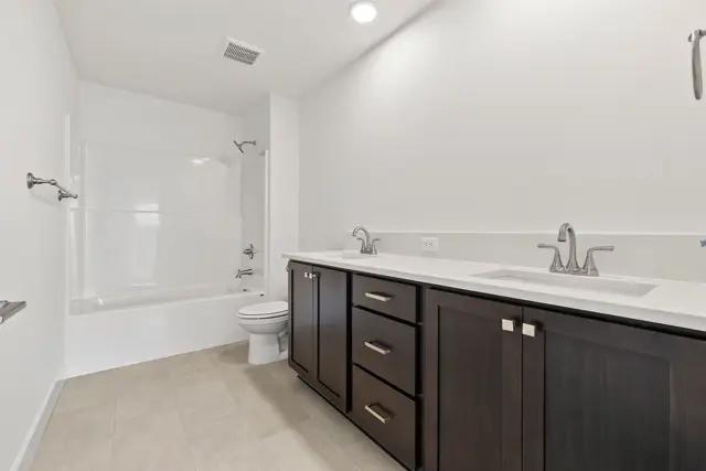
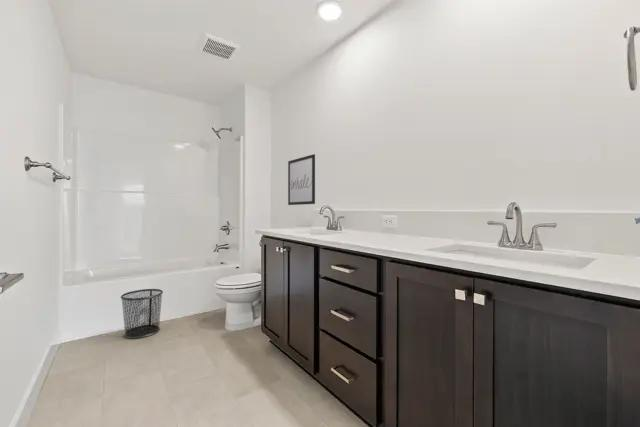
+ waste bin (142, 312)
+ wall art (300, 181)
